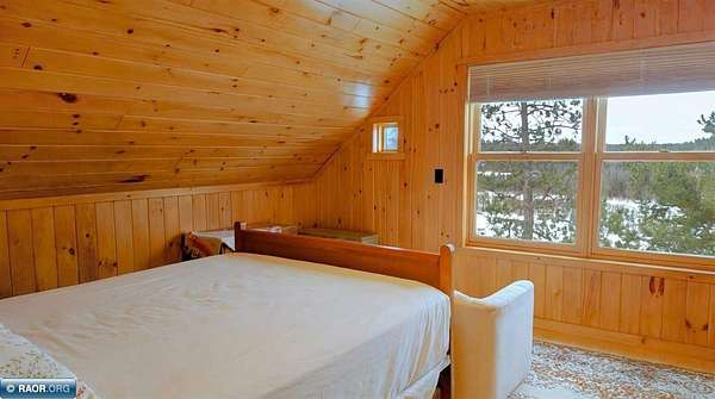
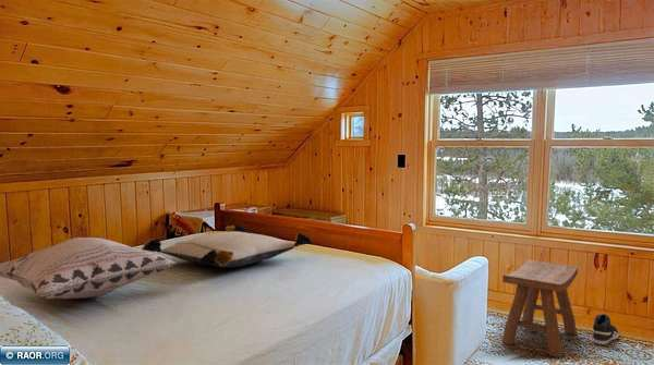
+ pillow (229, 247)
+ sneaker (606, 325)
+ stool (542, 304)
+ decorative pillow (85, 266)
